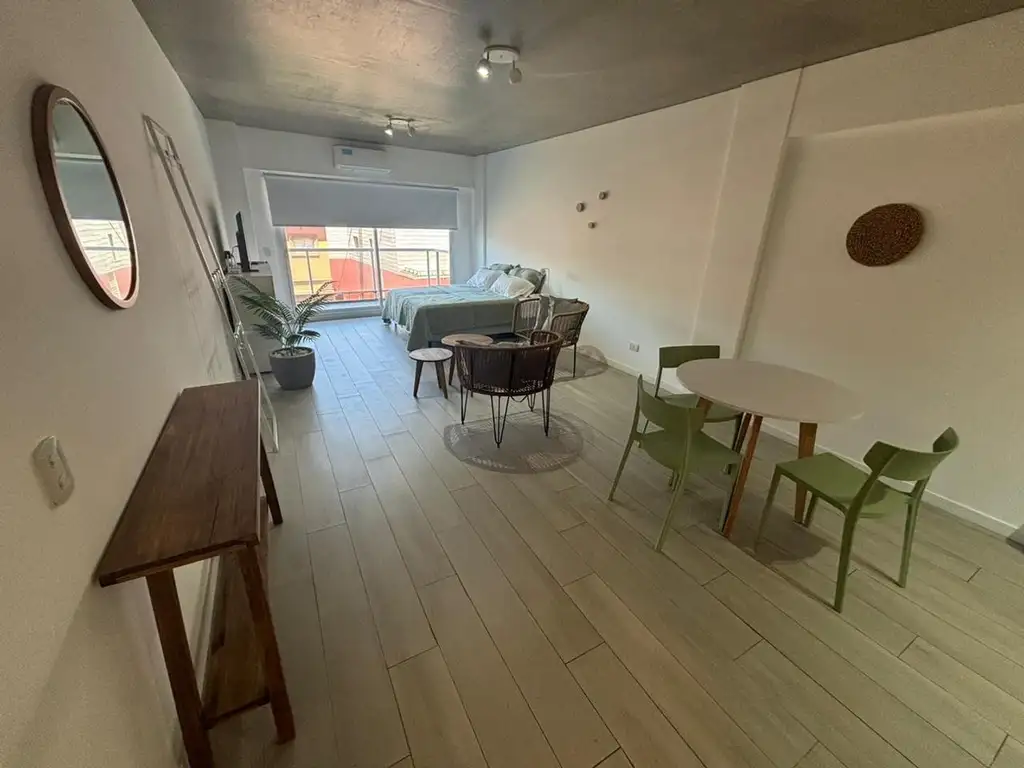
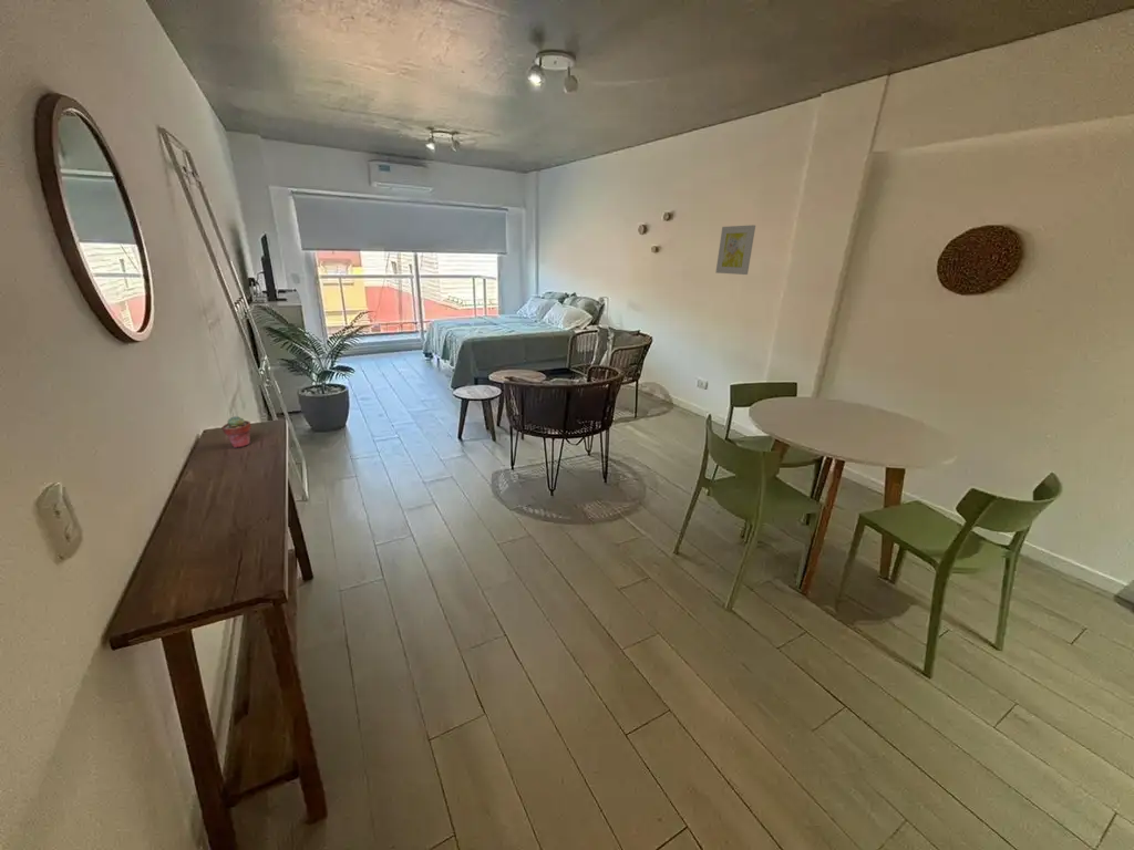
+ wall art (734, 250)
+ potted succulent (237, 431)
